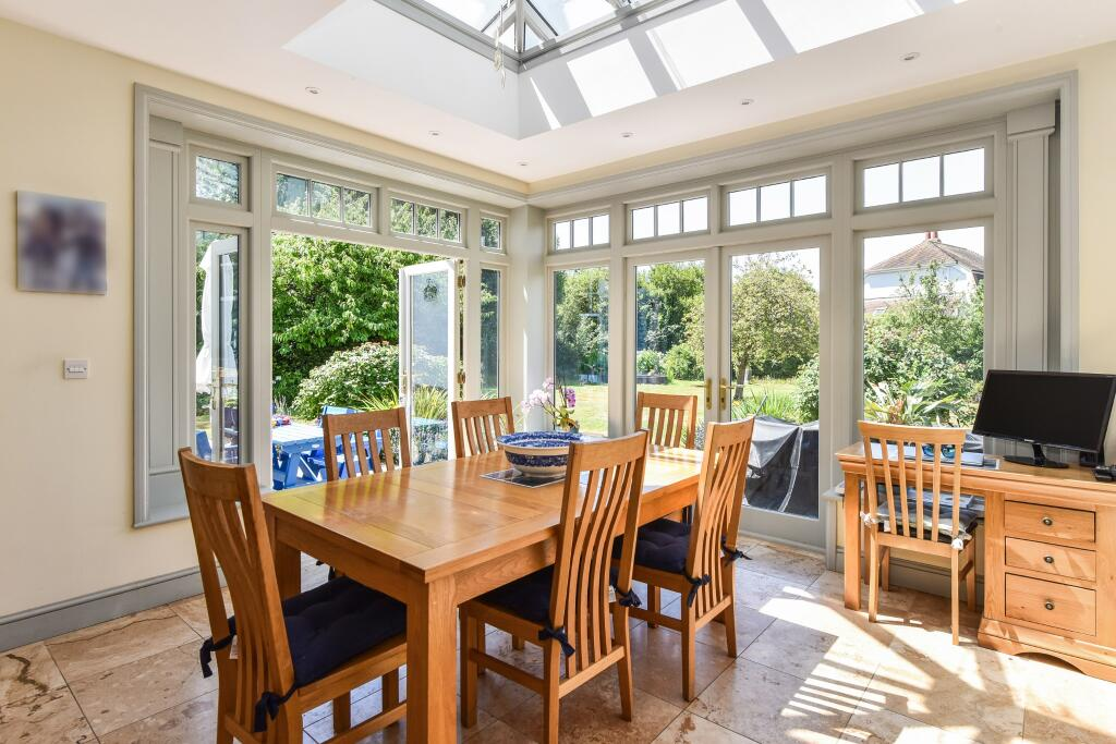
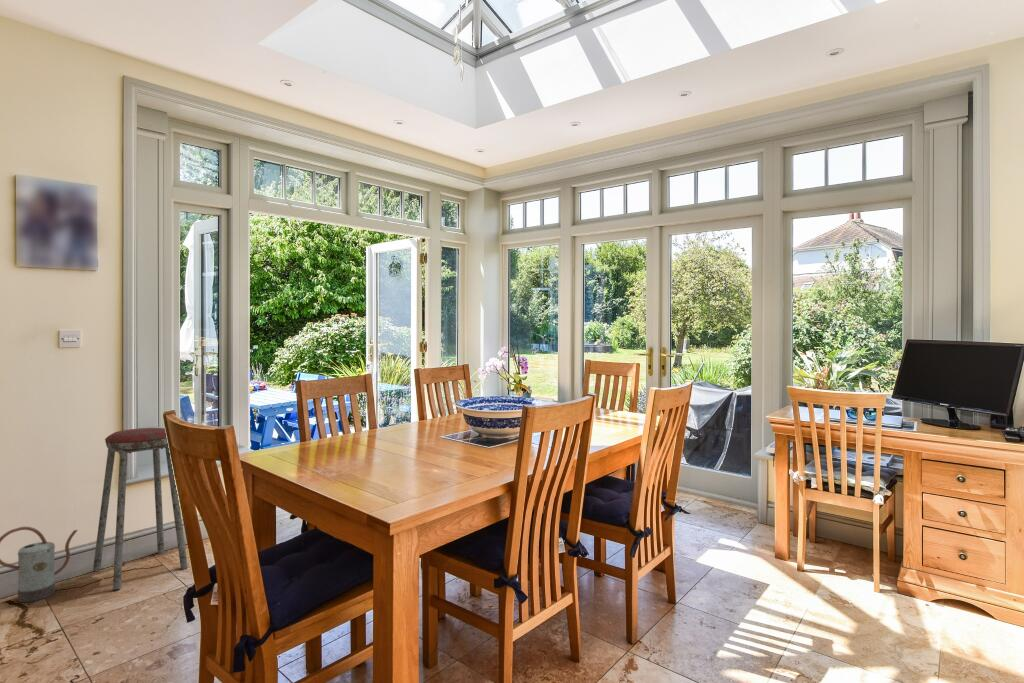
+ music stool (155, 499)
+ watering can (37, 559)
